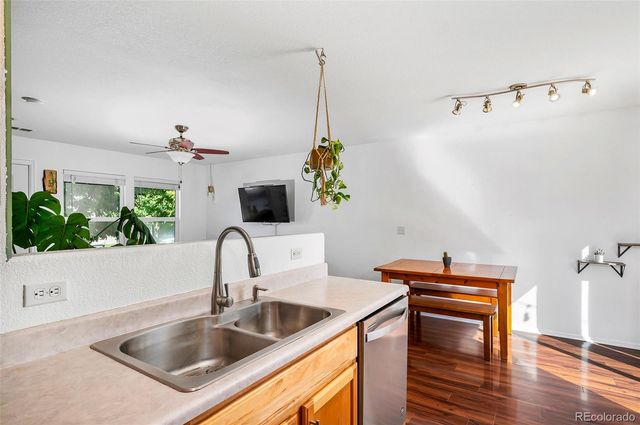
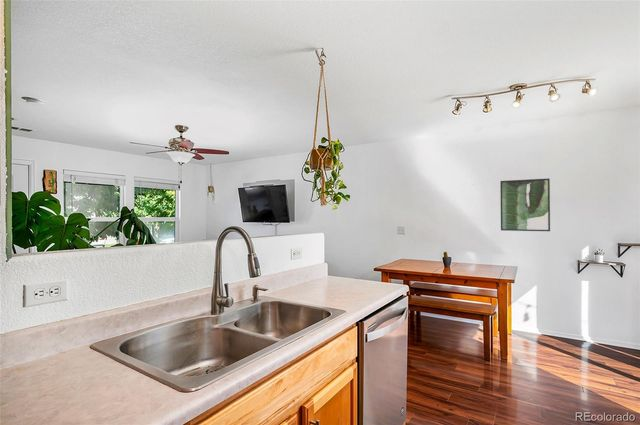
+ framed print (524, 205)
